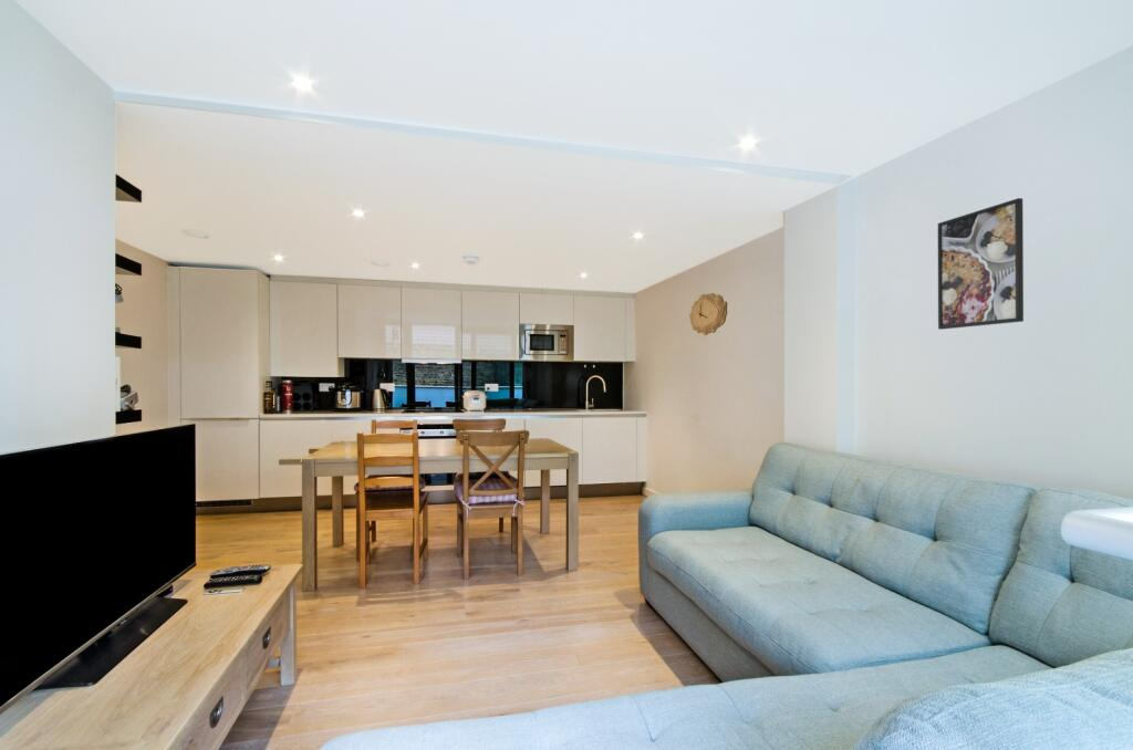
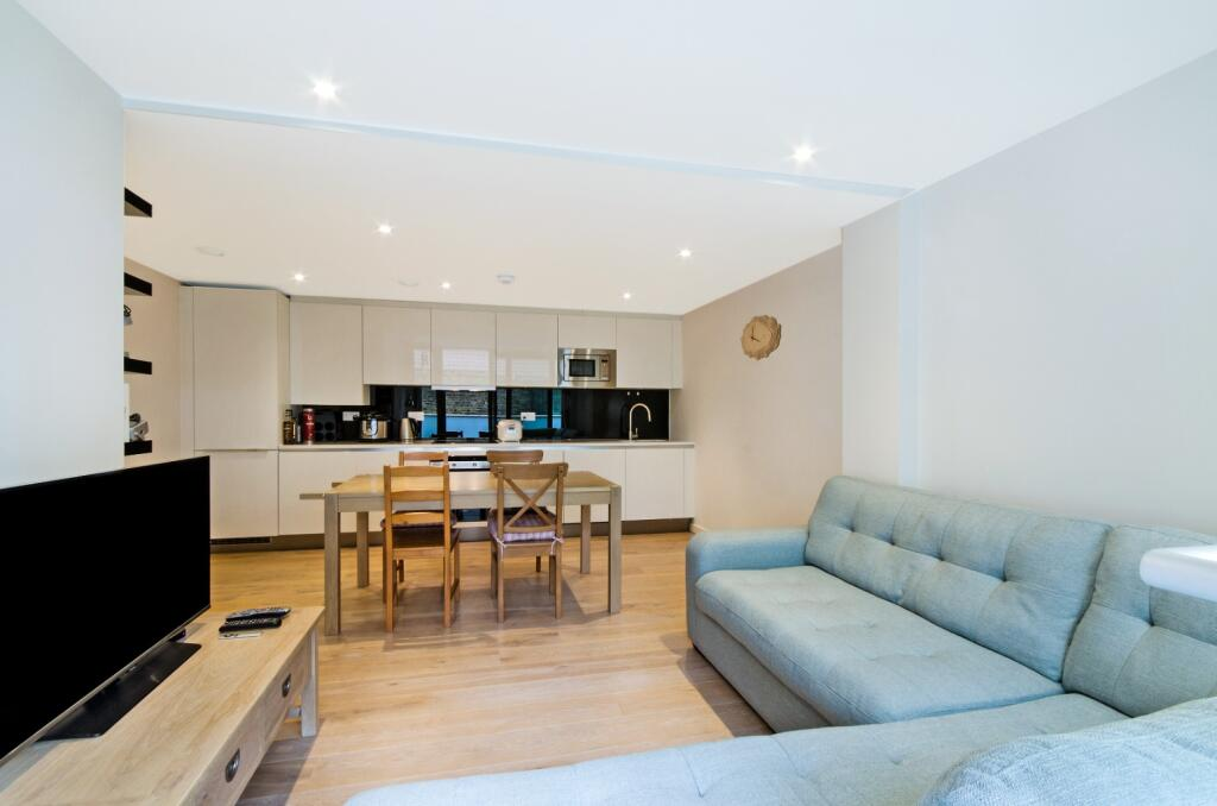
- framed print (977, 268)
